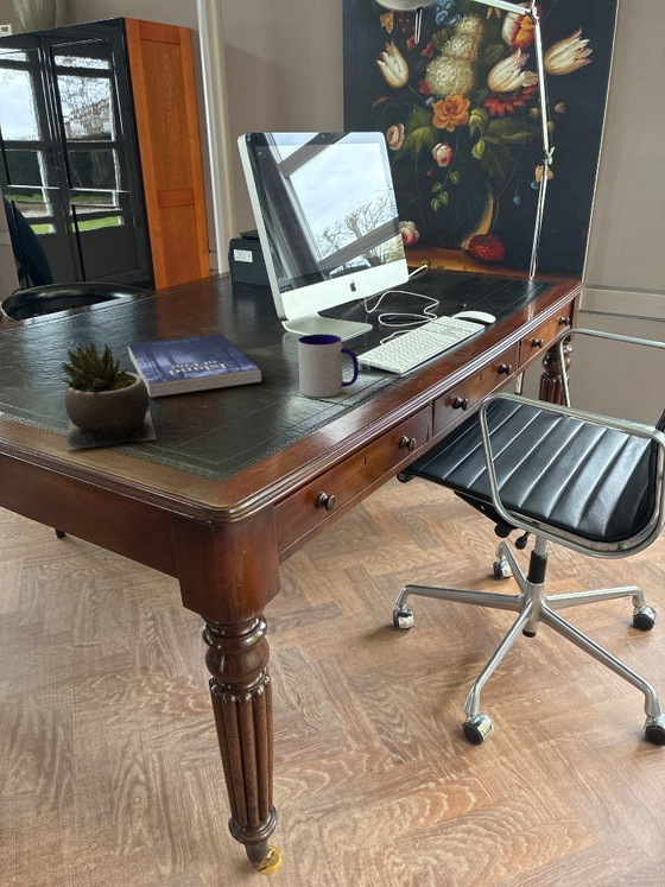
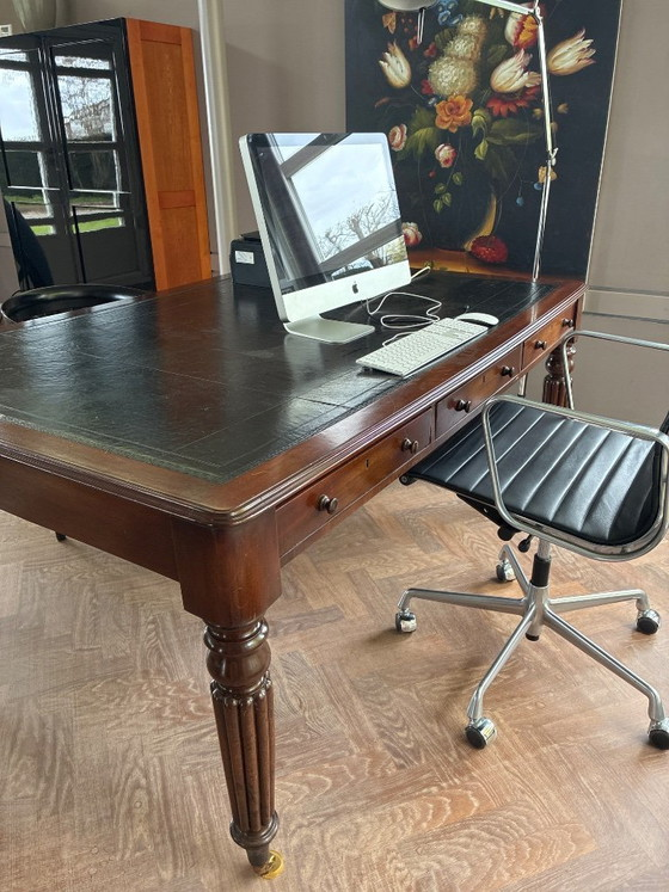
- succulent plant (103, 386)
- mug (329, 366)
- book (190, 361)
